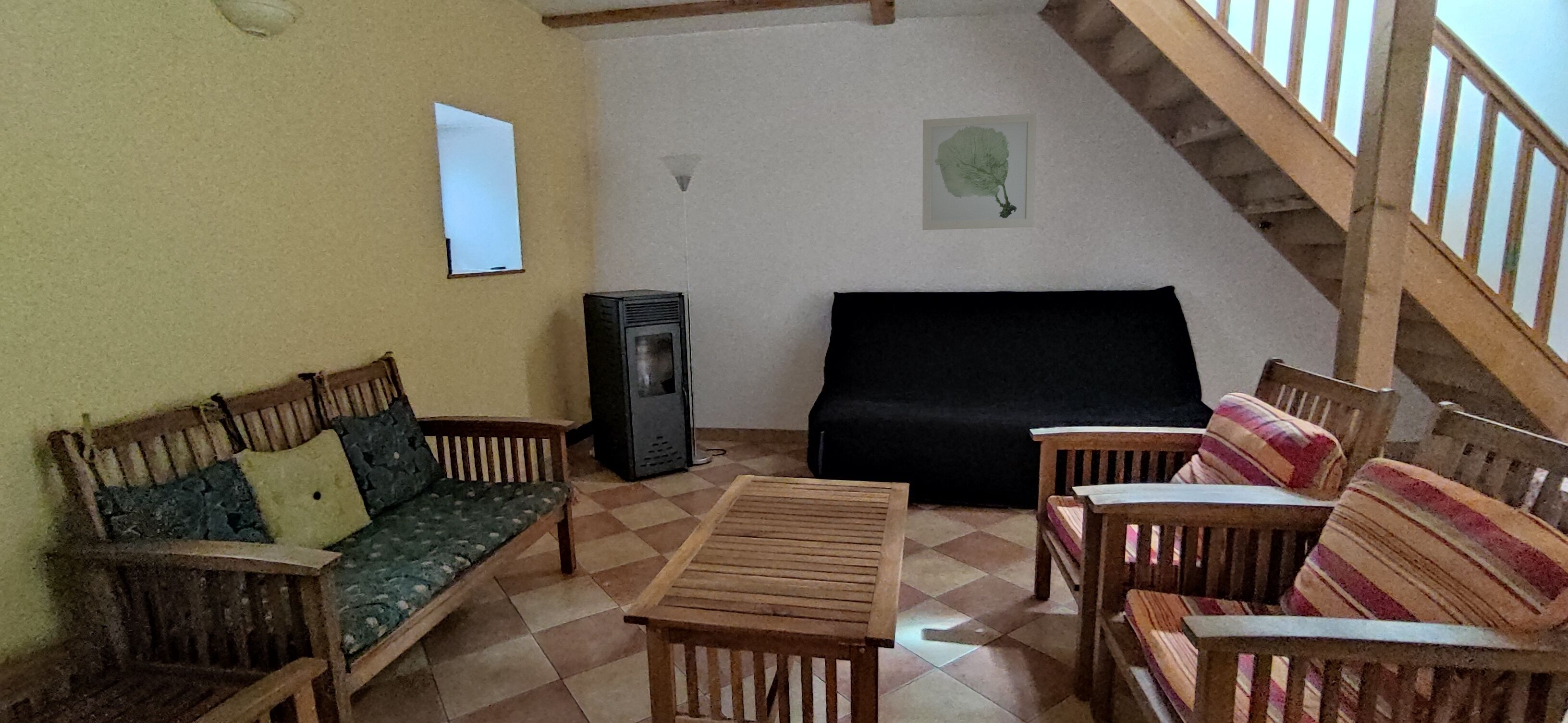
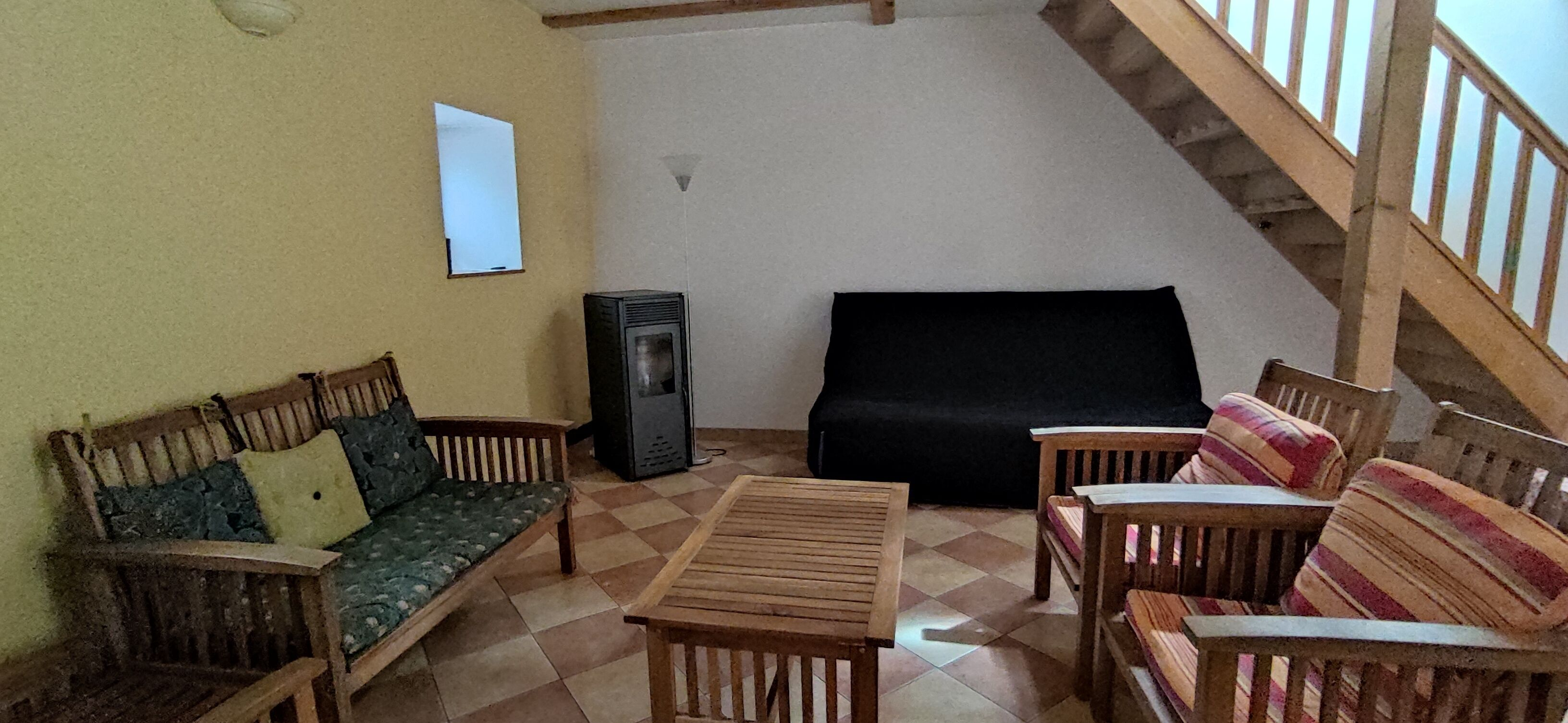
- wall art (978, 173)
